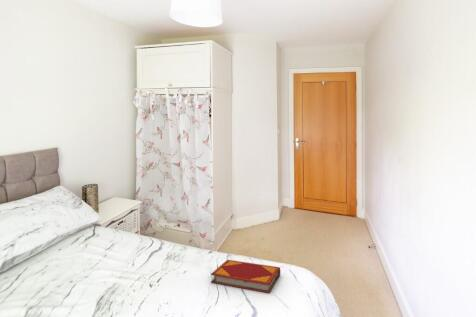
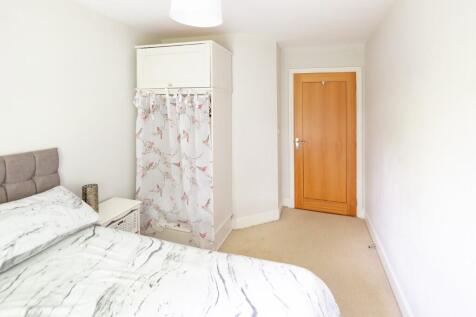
- hardback book (246, 274)
